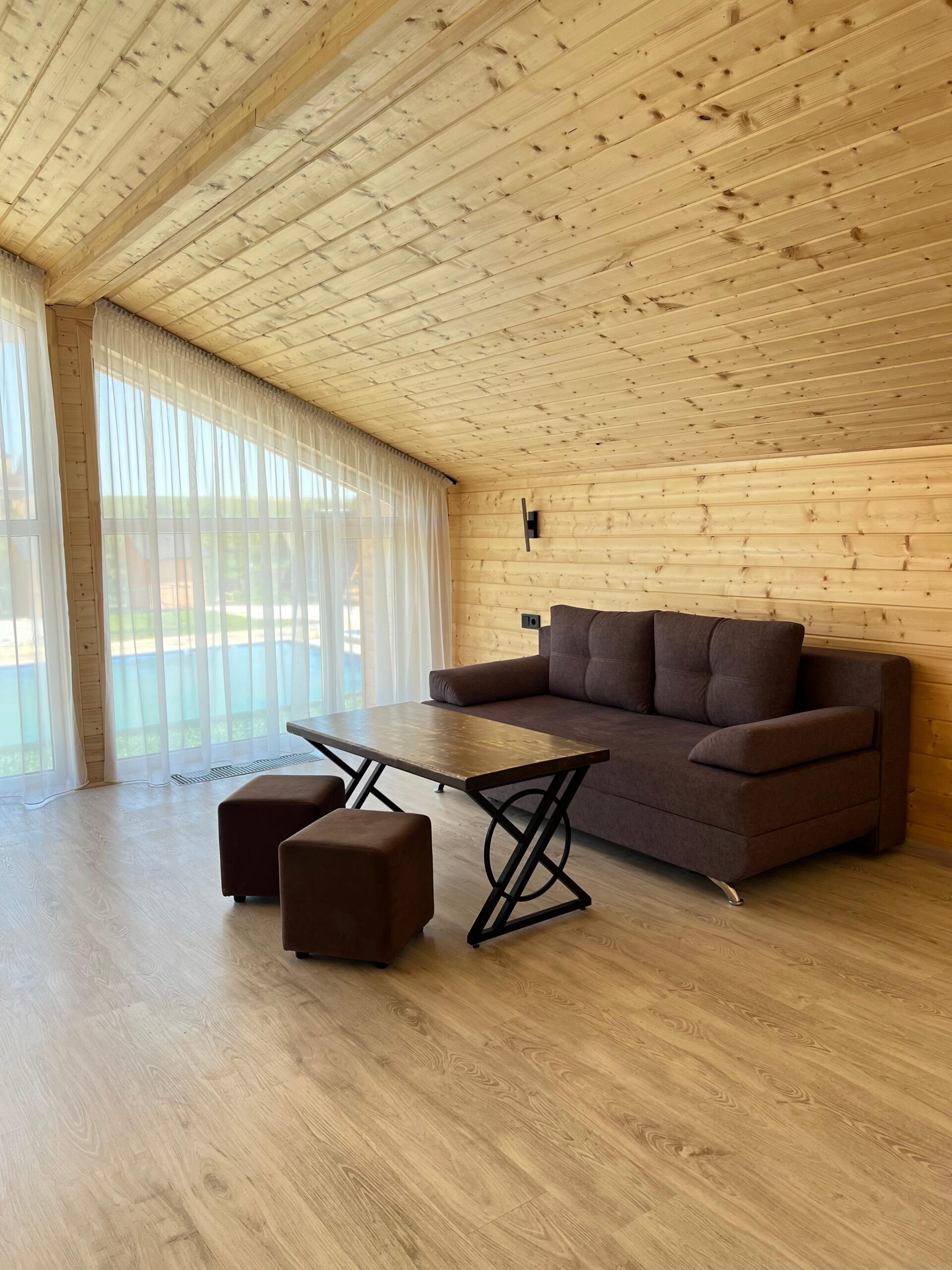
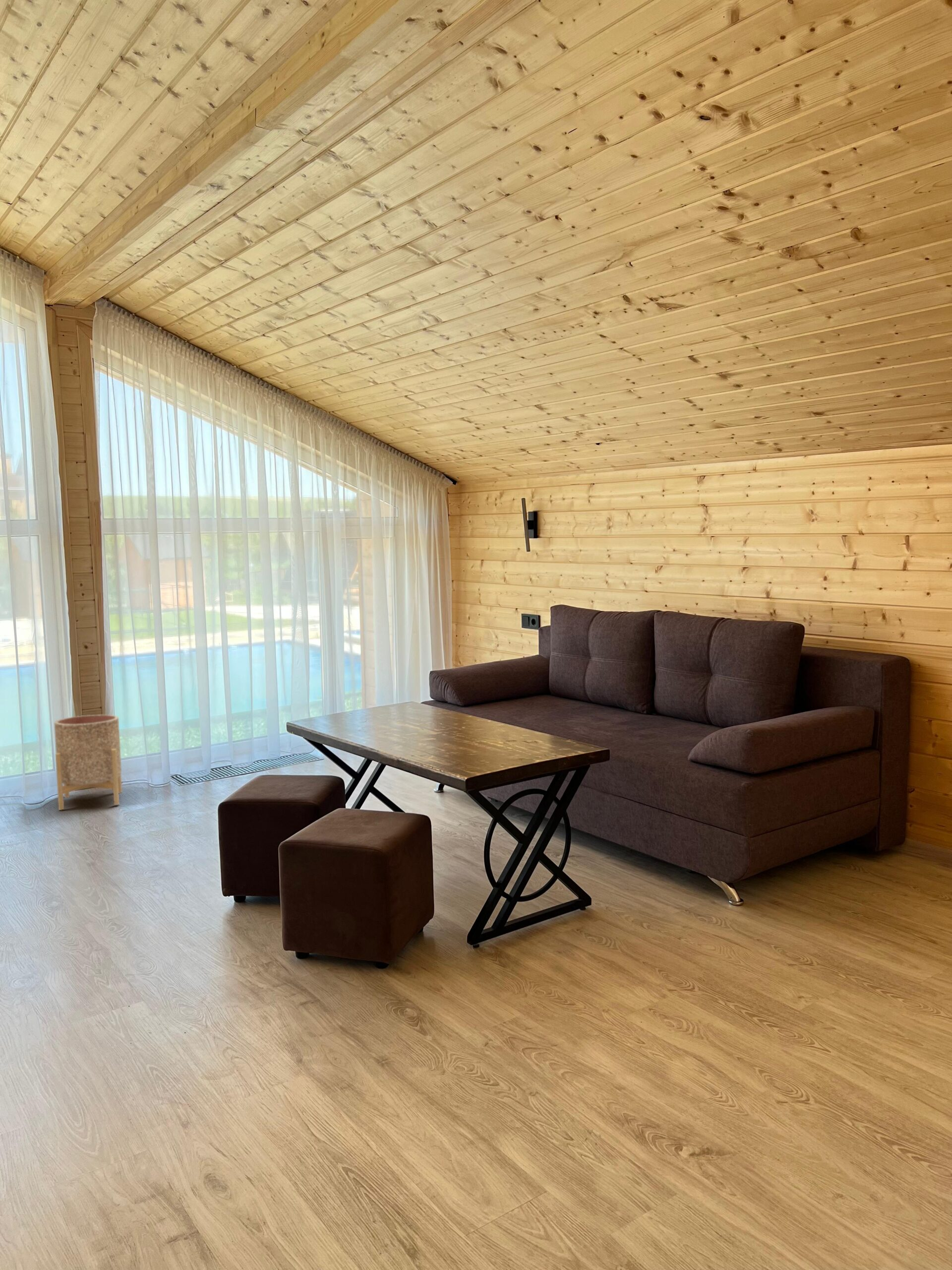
+ planter (89, 760)
